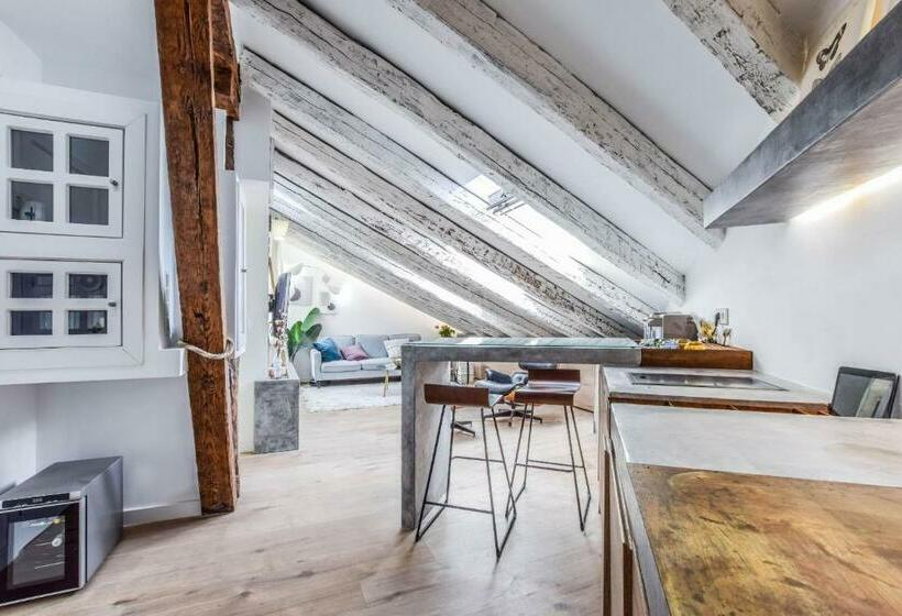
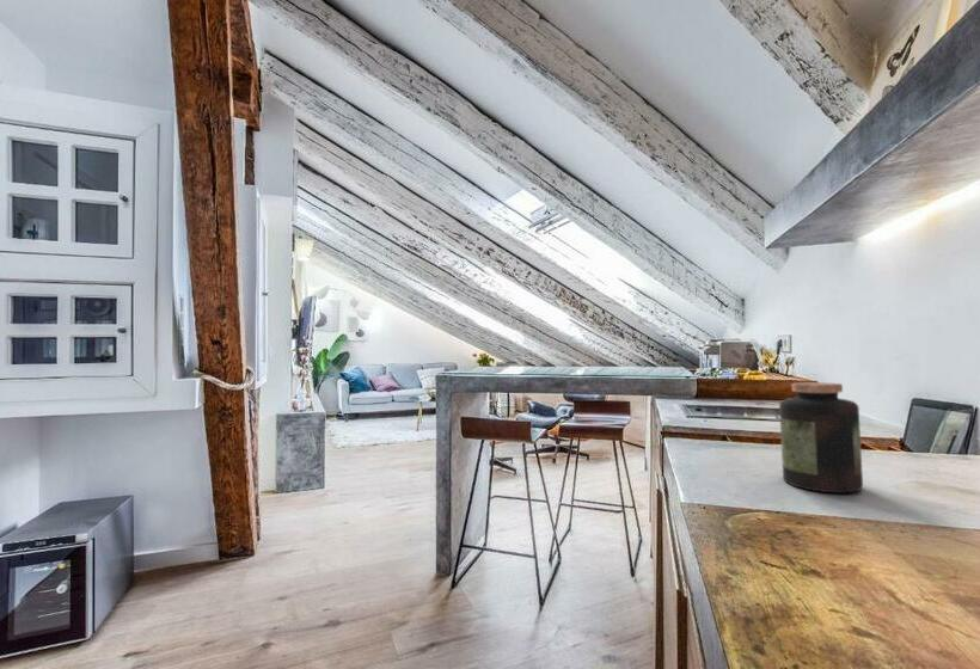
+ jar (819, 432)
